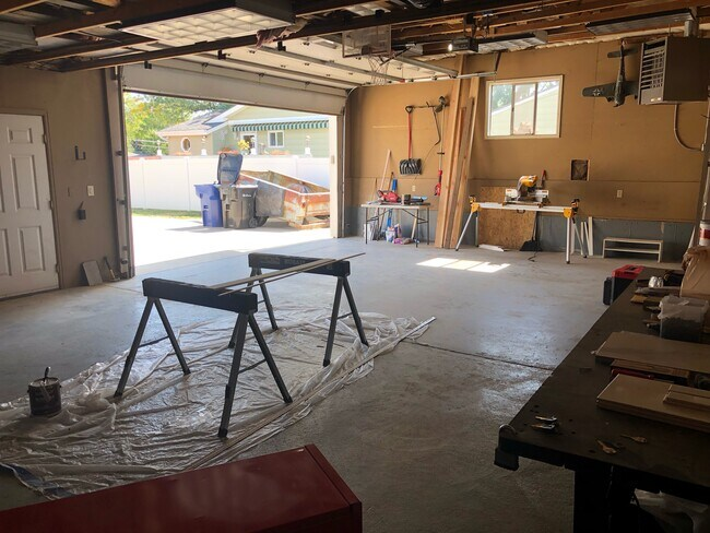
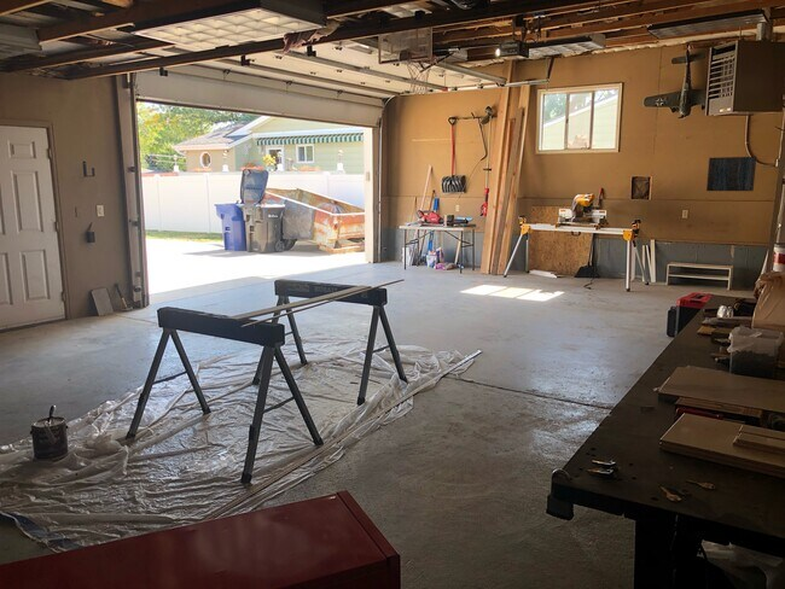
+ wall art (731, 174)
